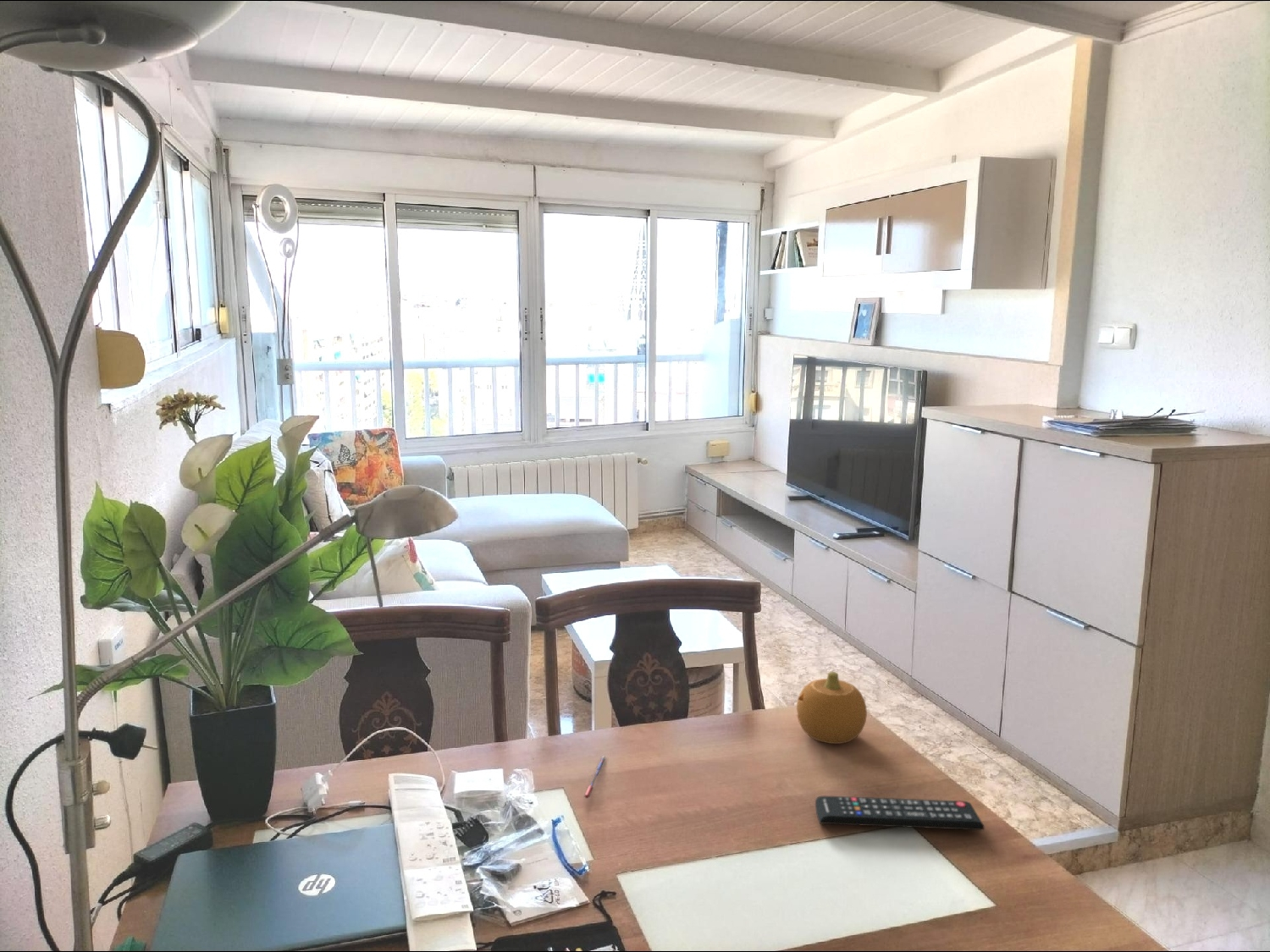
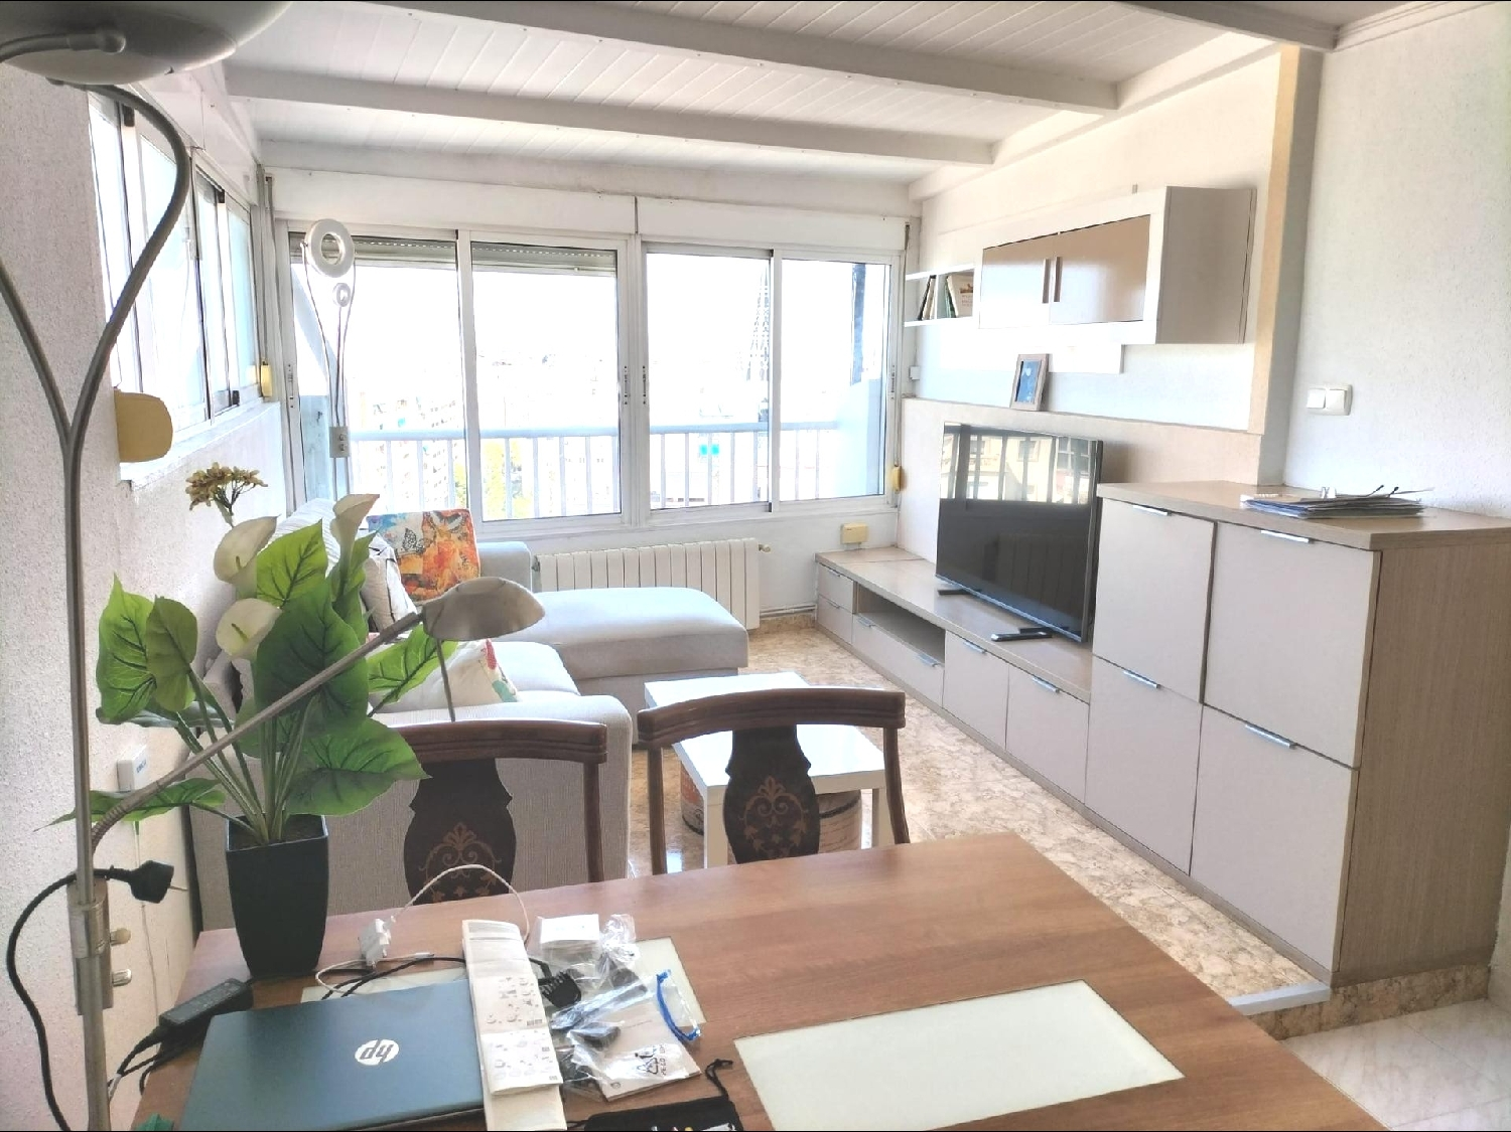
- fruit (831, 703)
- pen (595, 774)
- remote control (897, 814)
